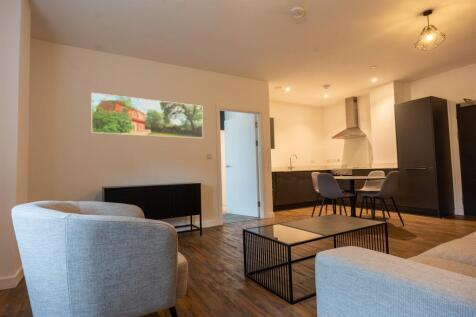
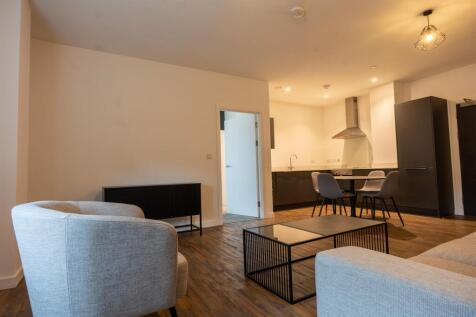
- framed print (152, 118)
